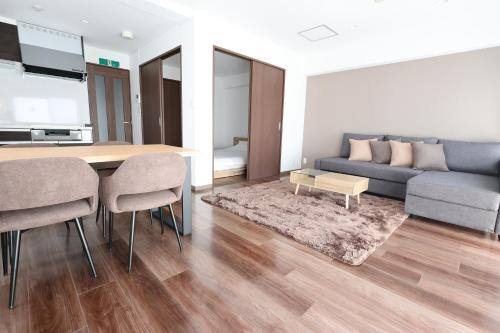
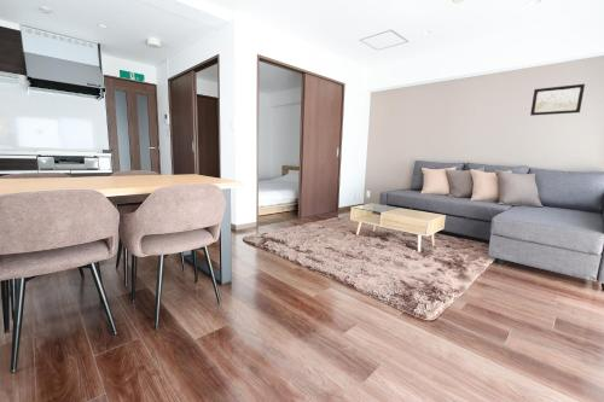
+ wall art (556, 100)
